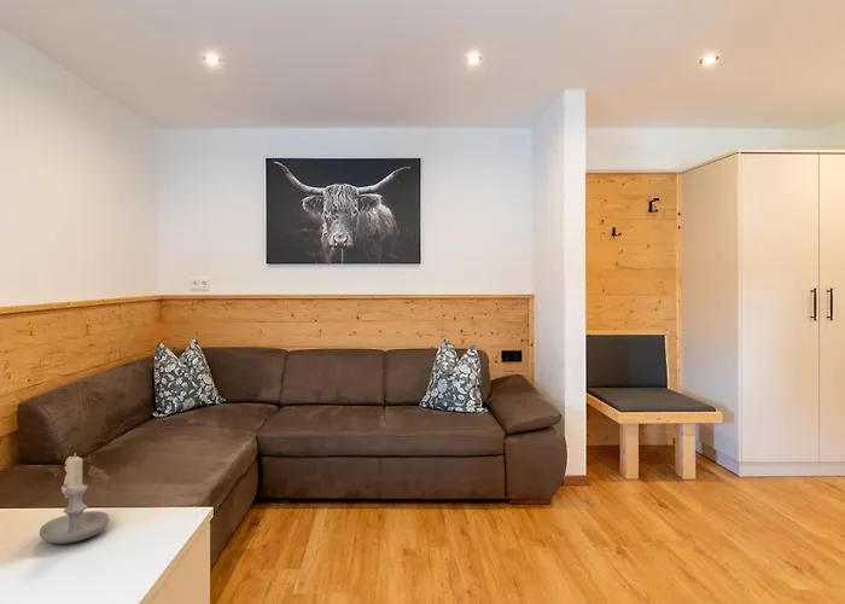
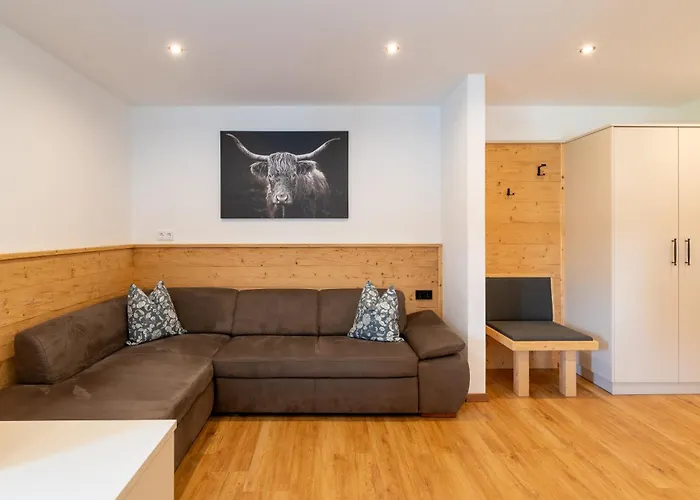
- candle (75, 494)
